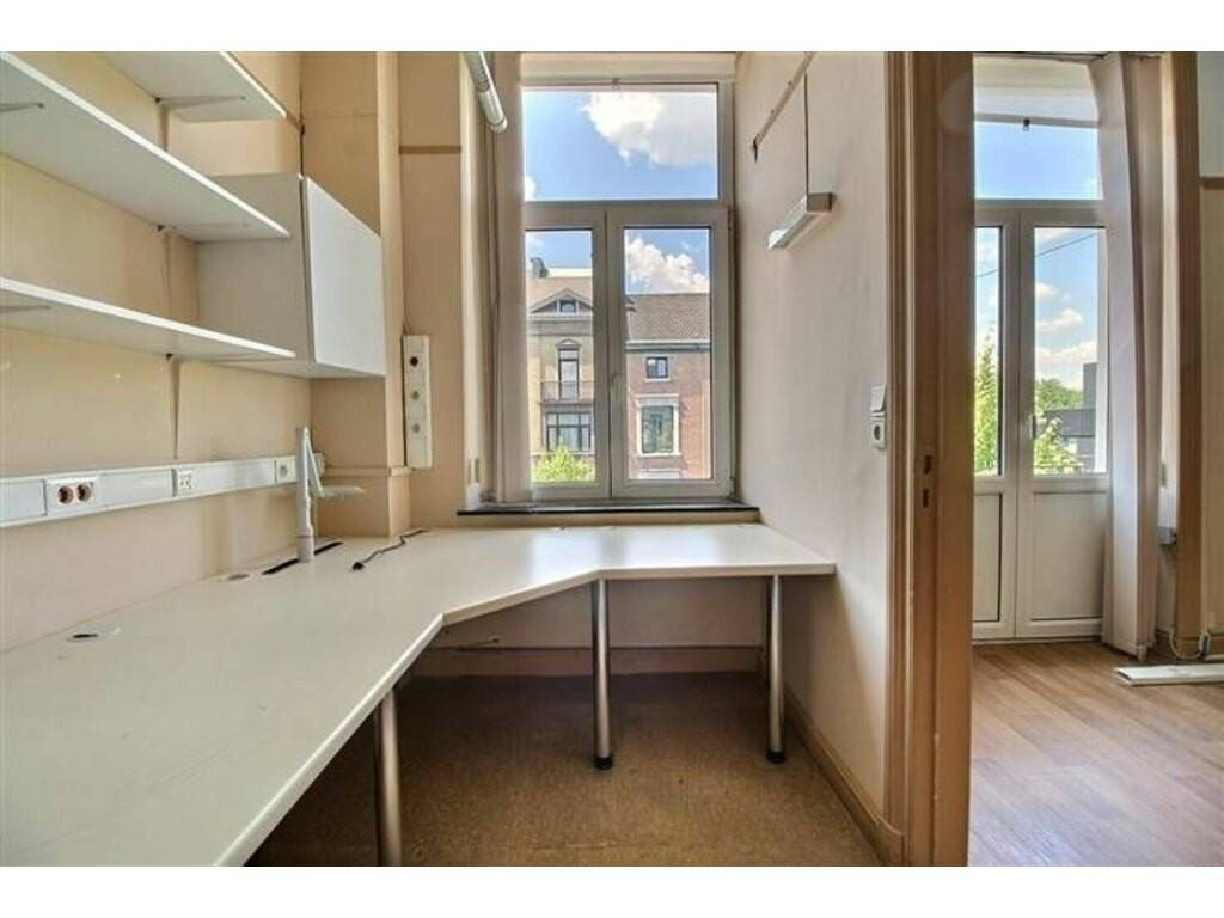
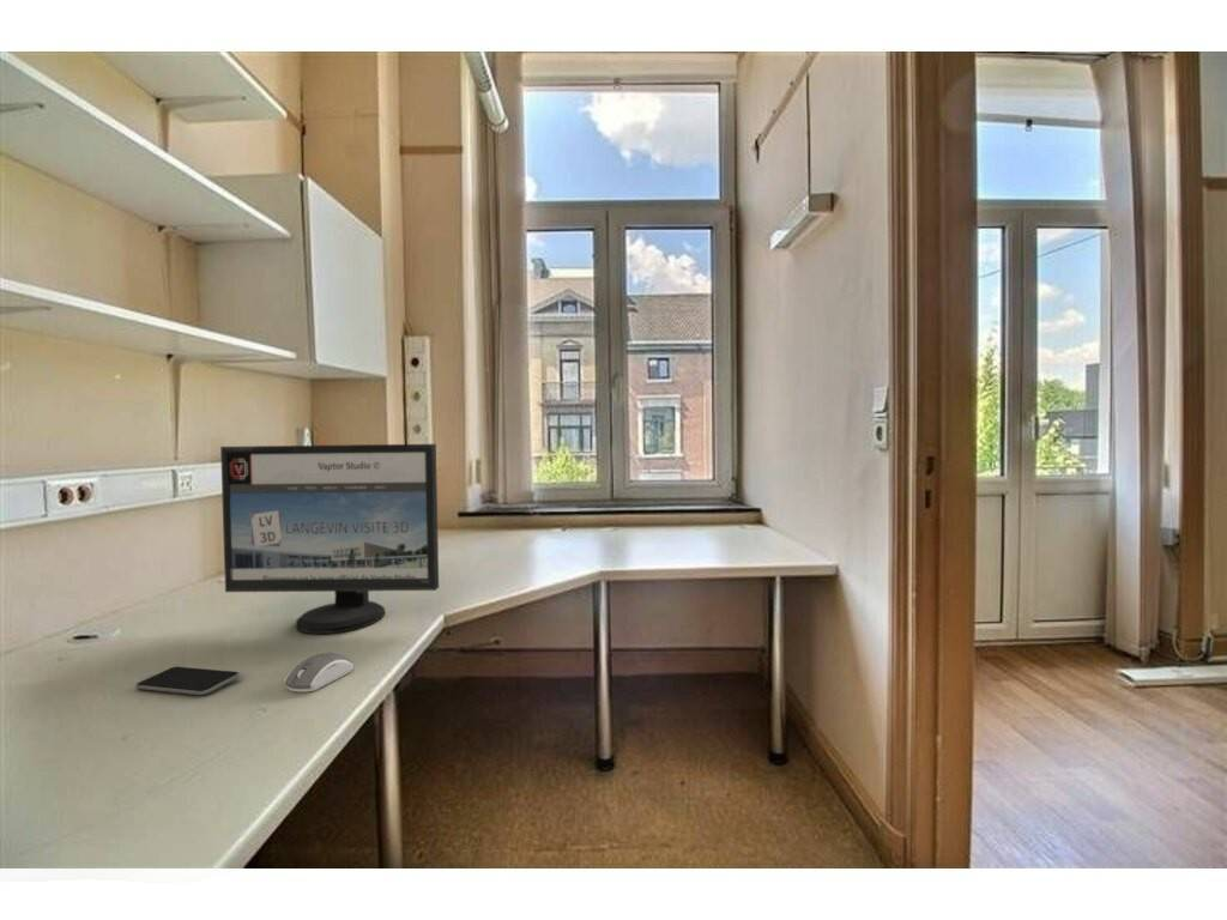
+ computer monitor (338, 532)
+ smartphone (188, 679)
+ computer mouse (321, 666)
